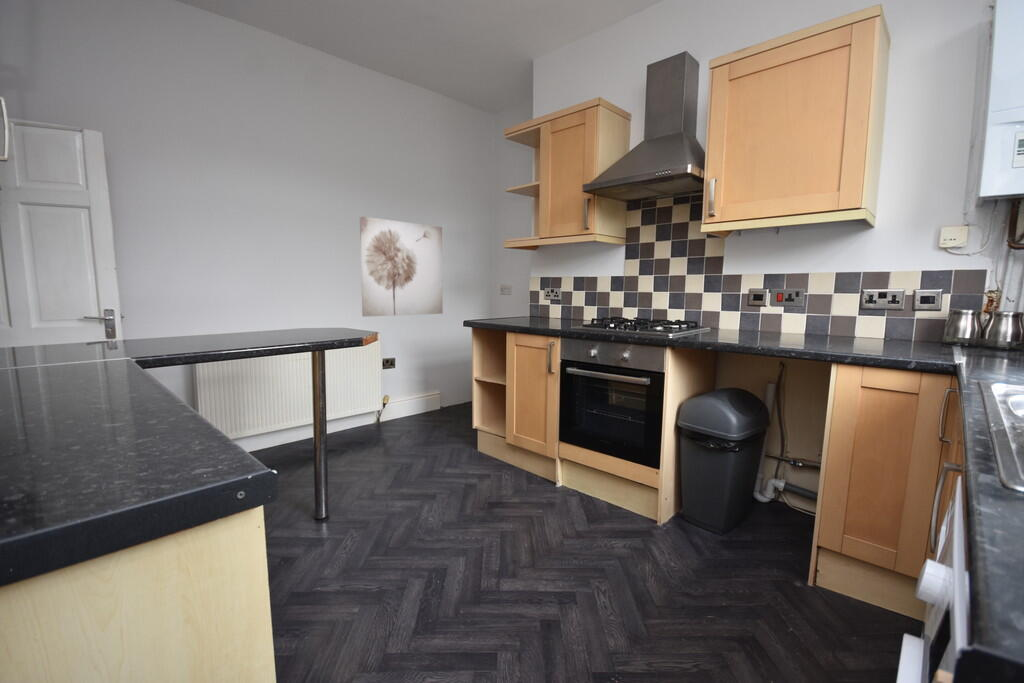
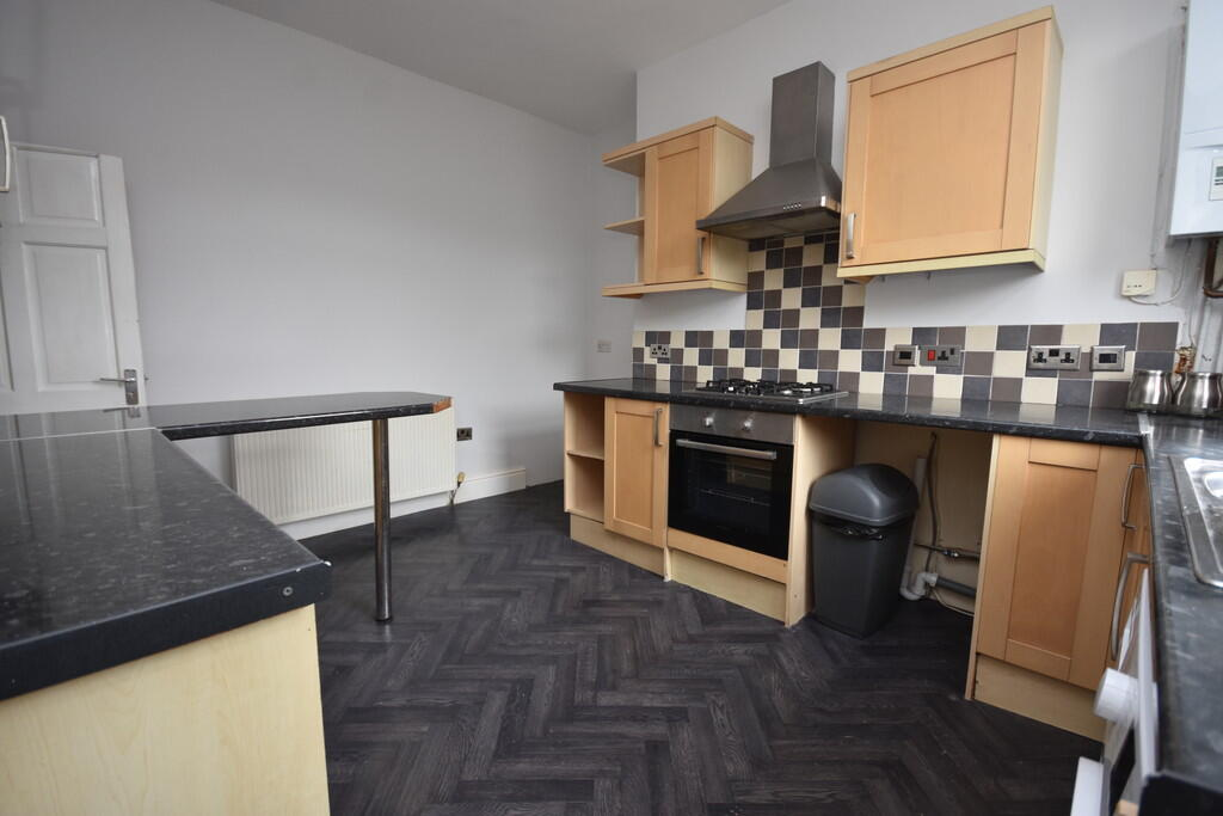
- wall art (404, 269)
